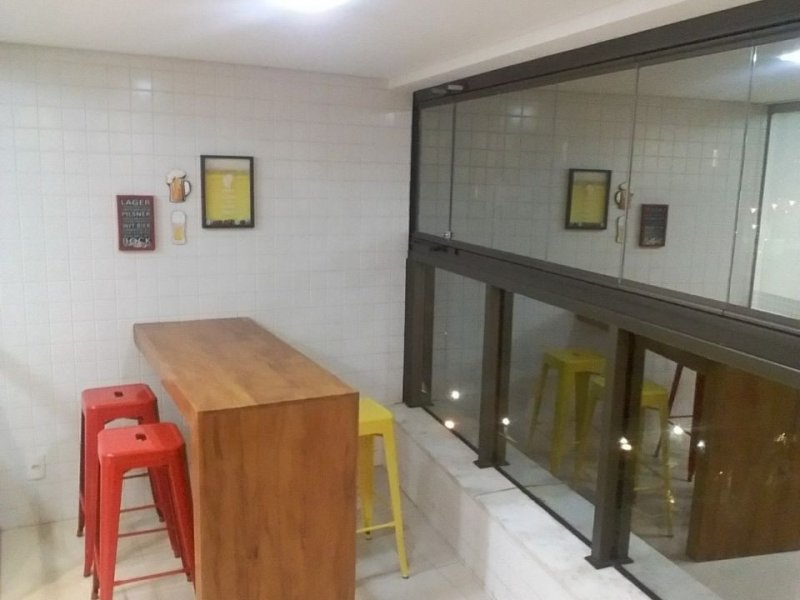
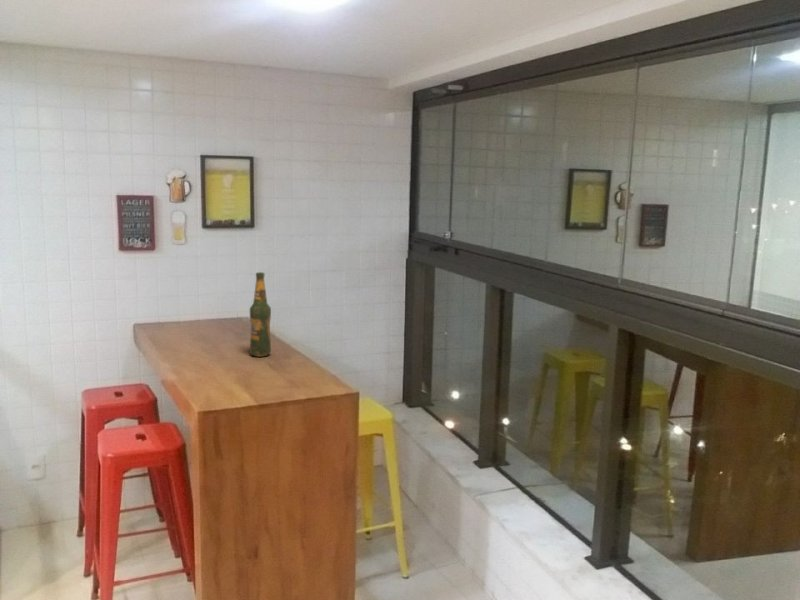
+ beer bottle (260, 314)
